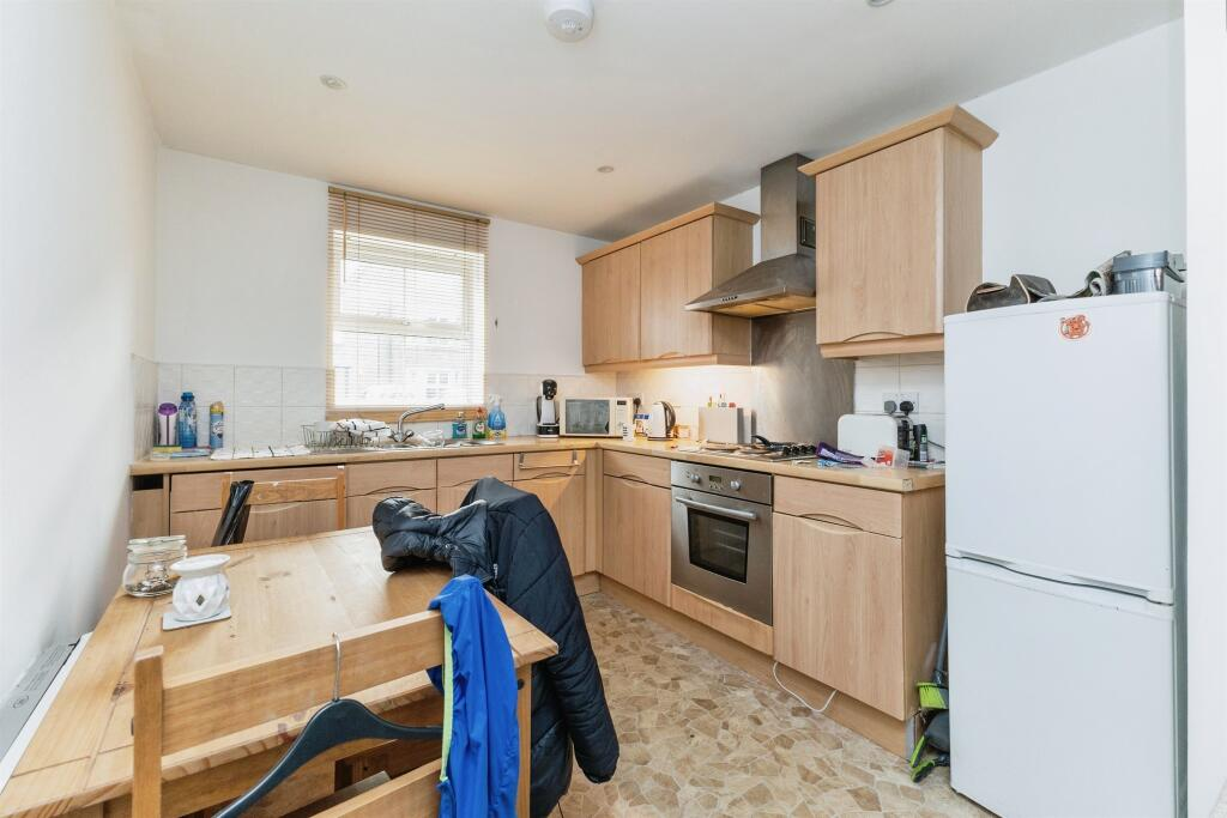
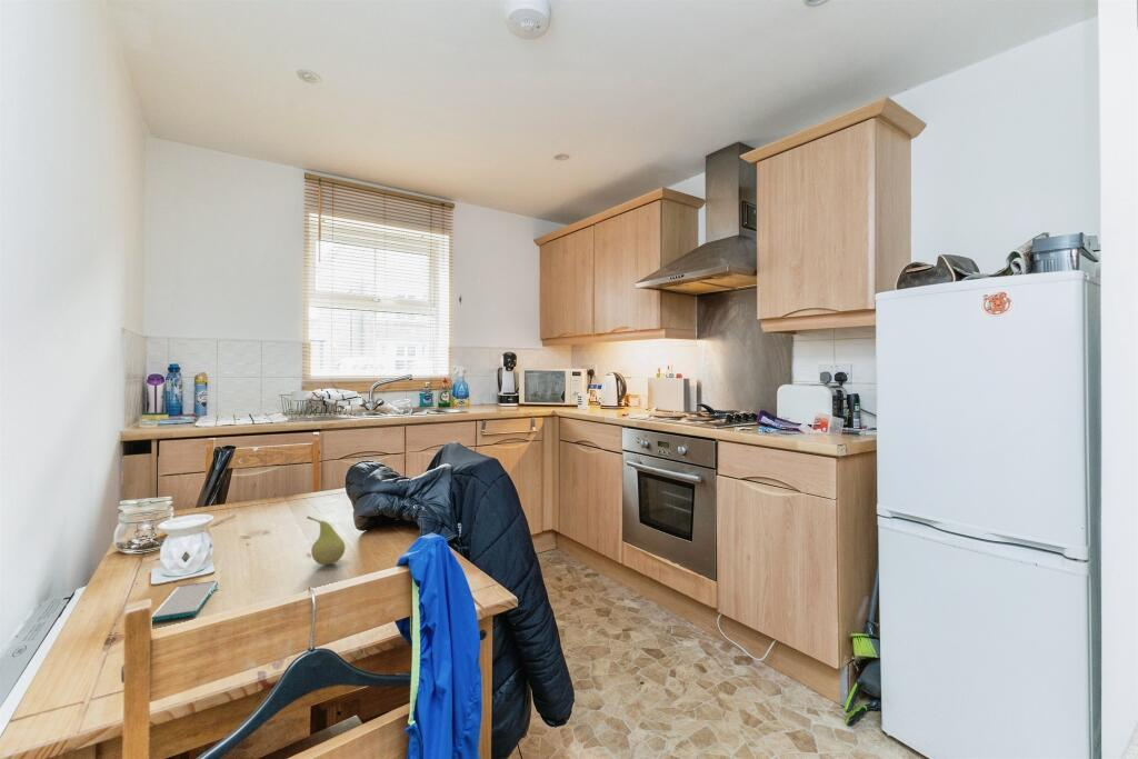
+ smartphone (186, 599)
+ fruit (326, 538)
